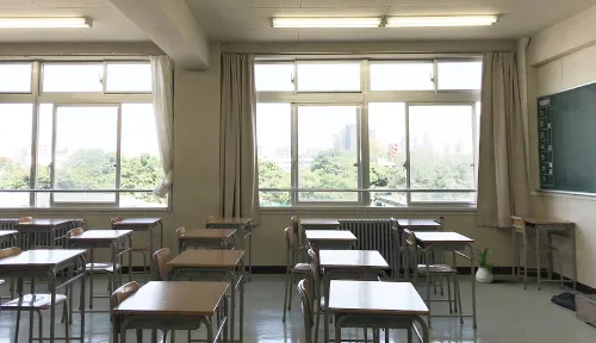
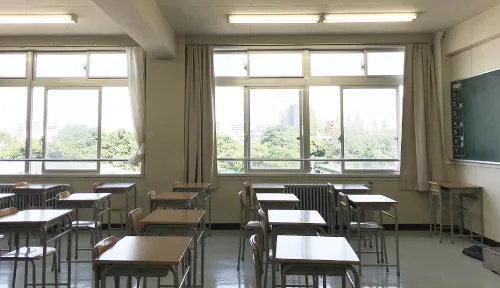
- house plant (484, 262)
